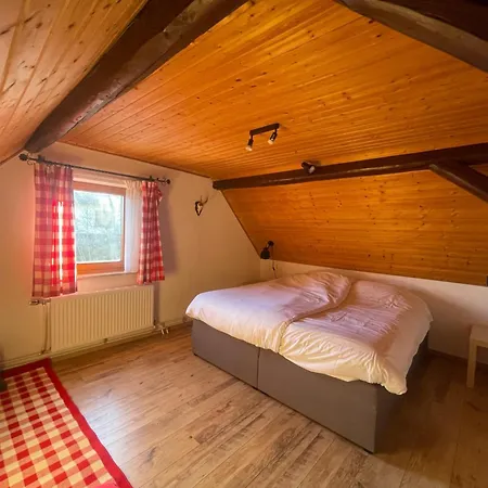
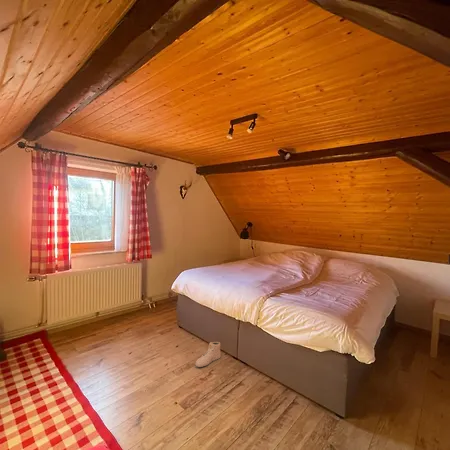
+ sneaker (208, 352)
